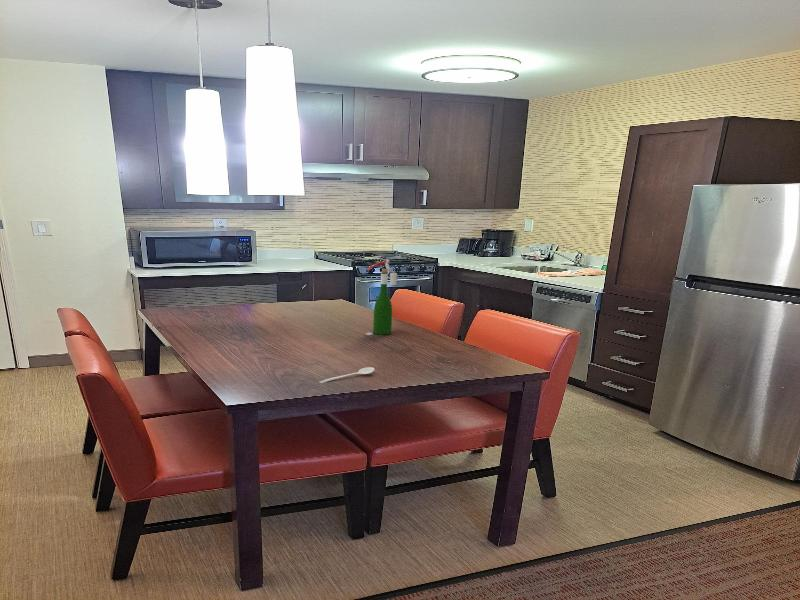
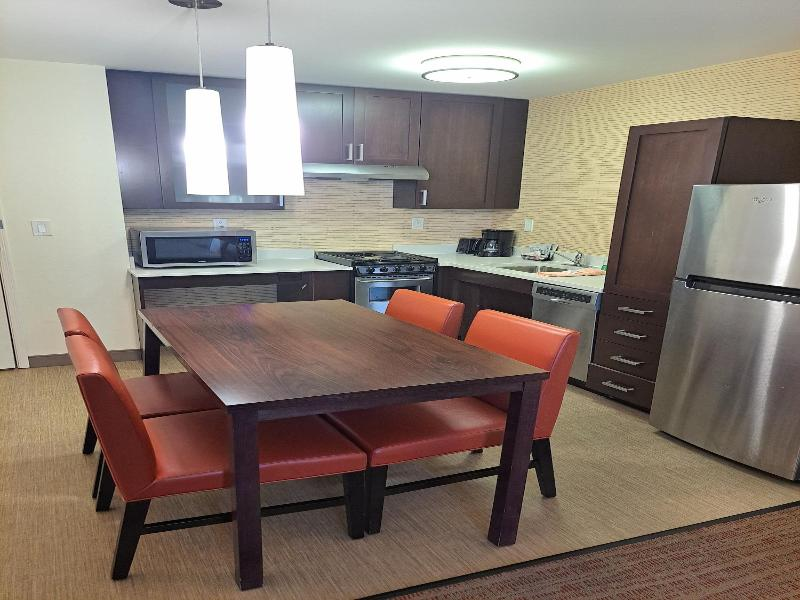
- stirrer (347, 375)
- wine bottle (379, 296)
